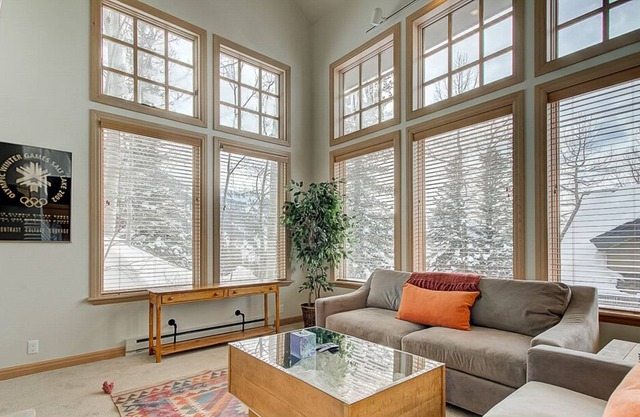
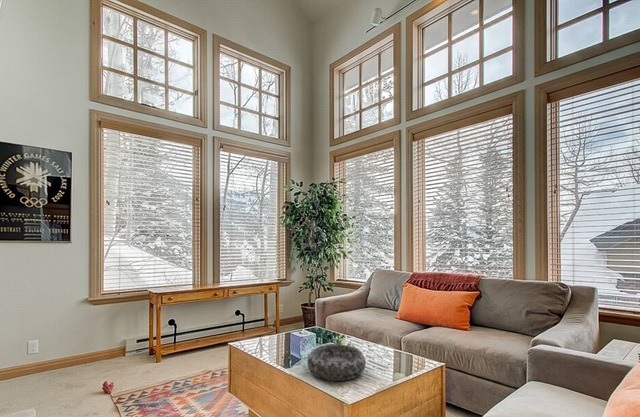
+ decorative bowl (336, 361)
